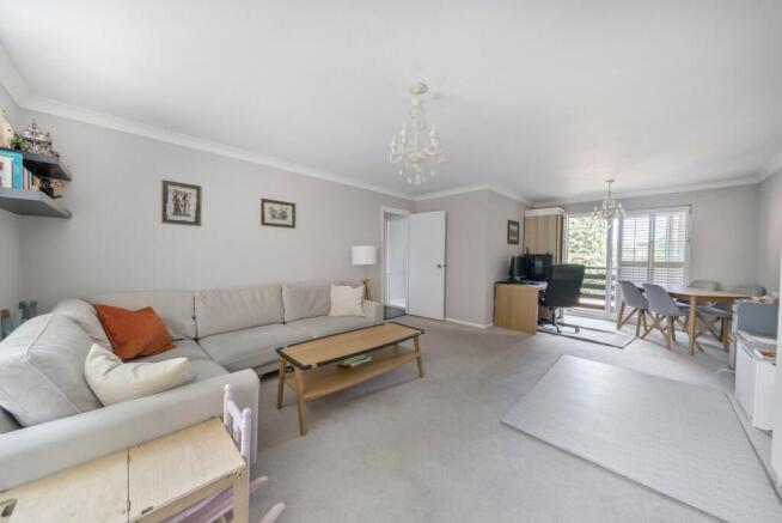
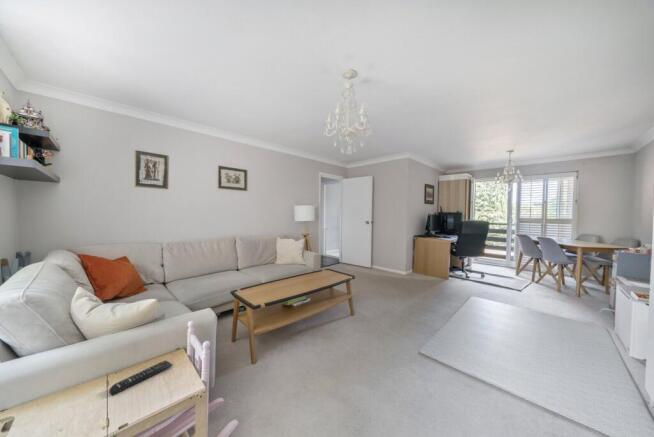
+ remote control (143, 375)
